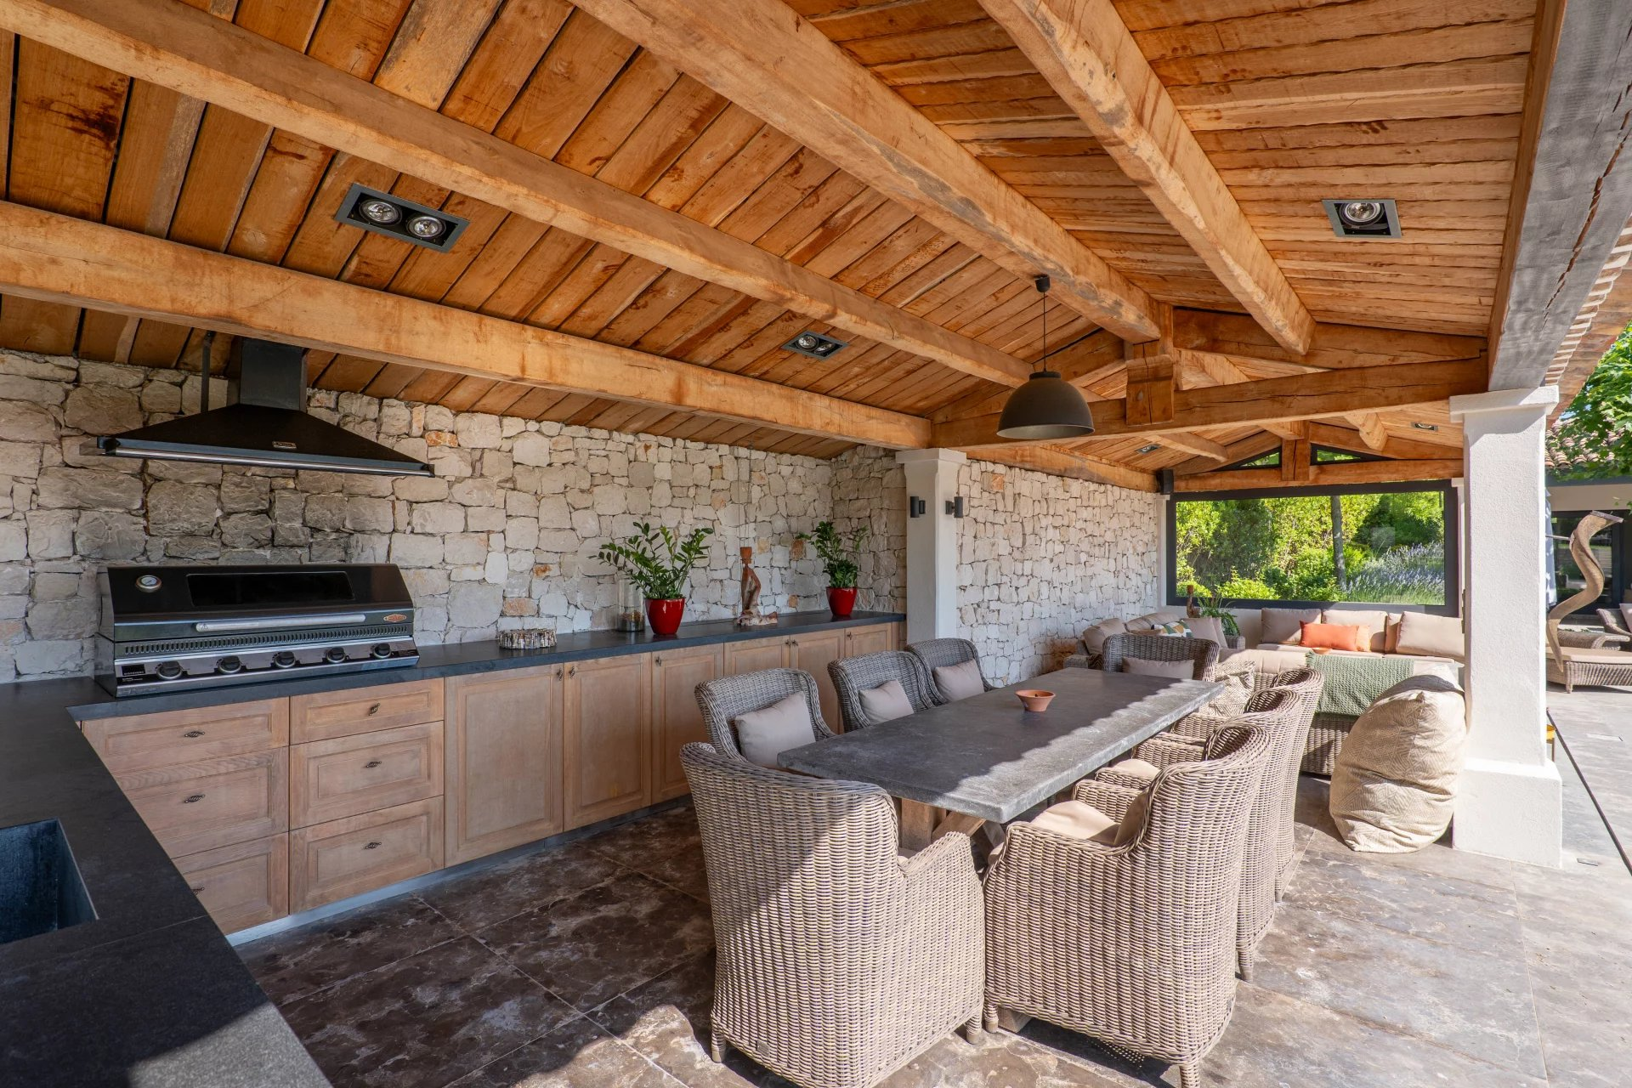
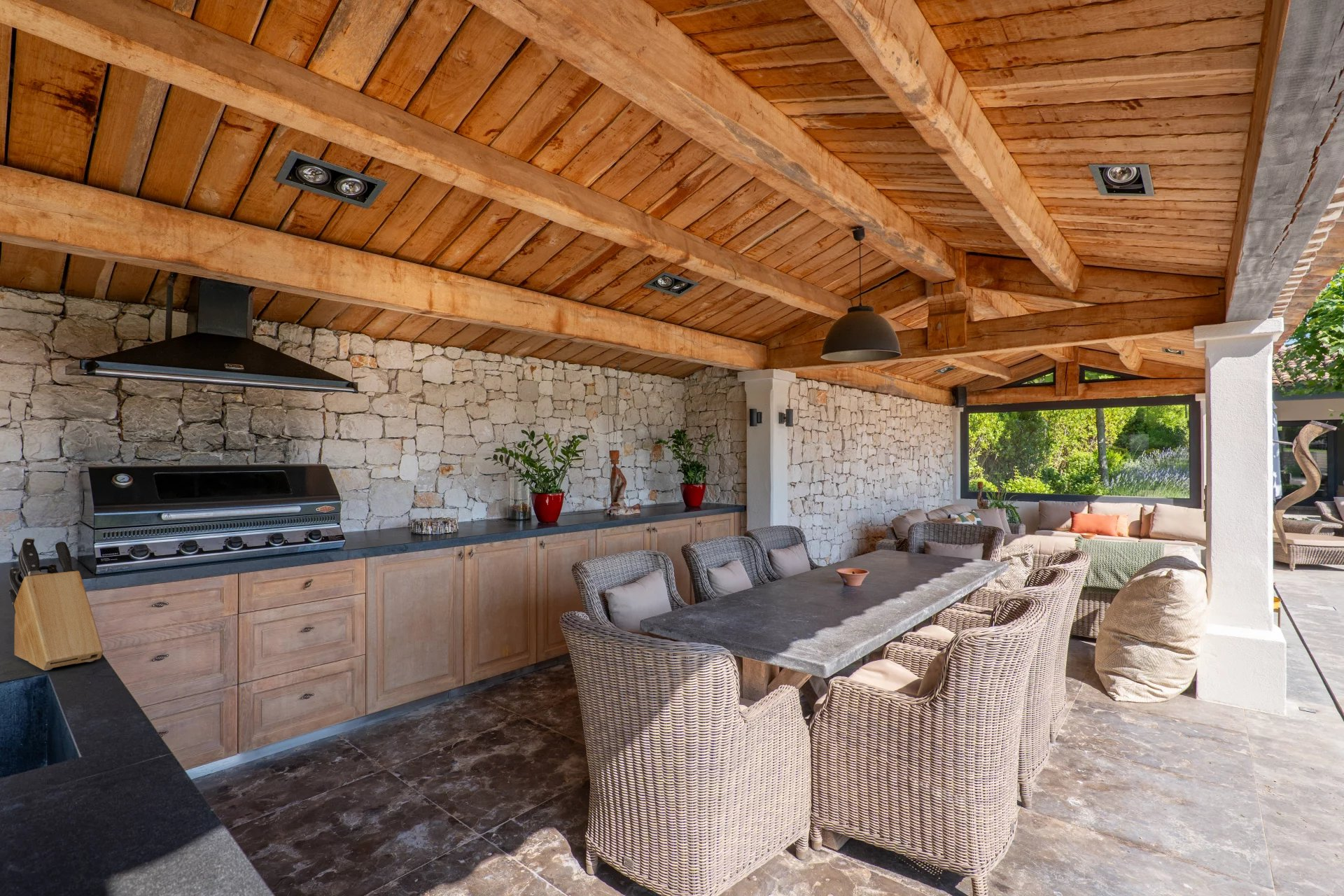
+ knife block (52, 598)
